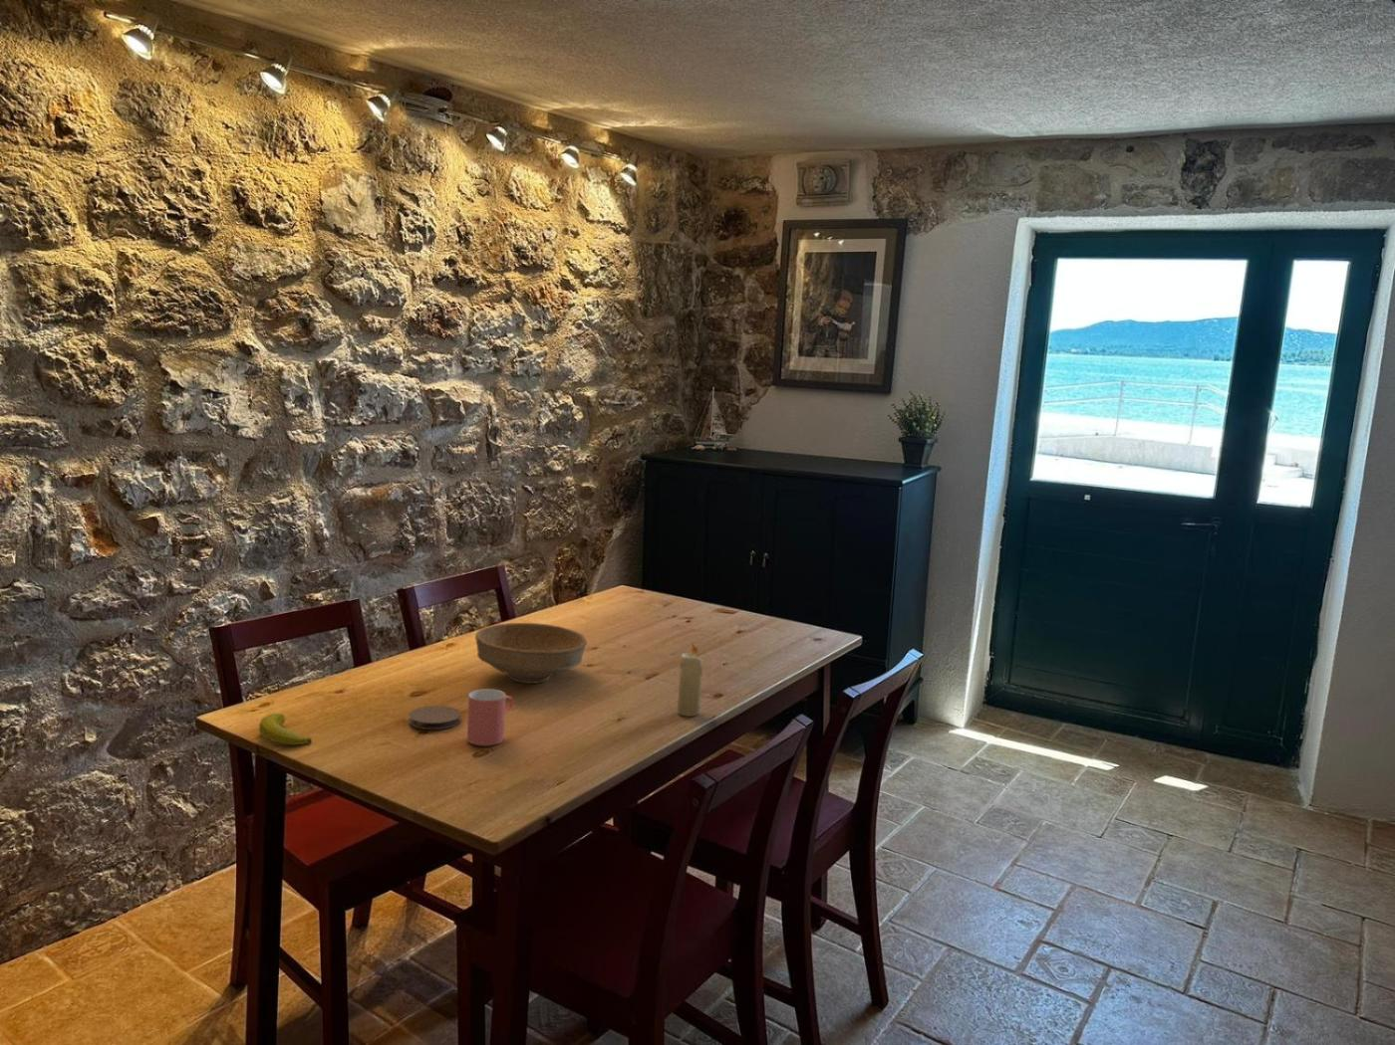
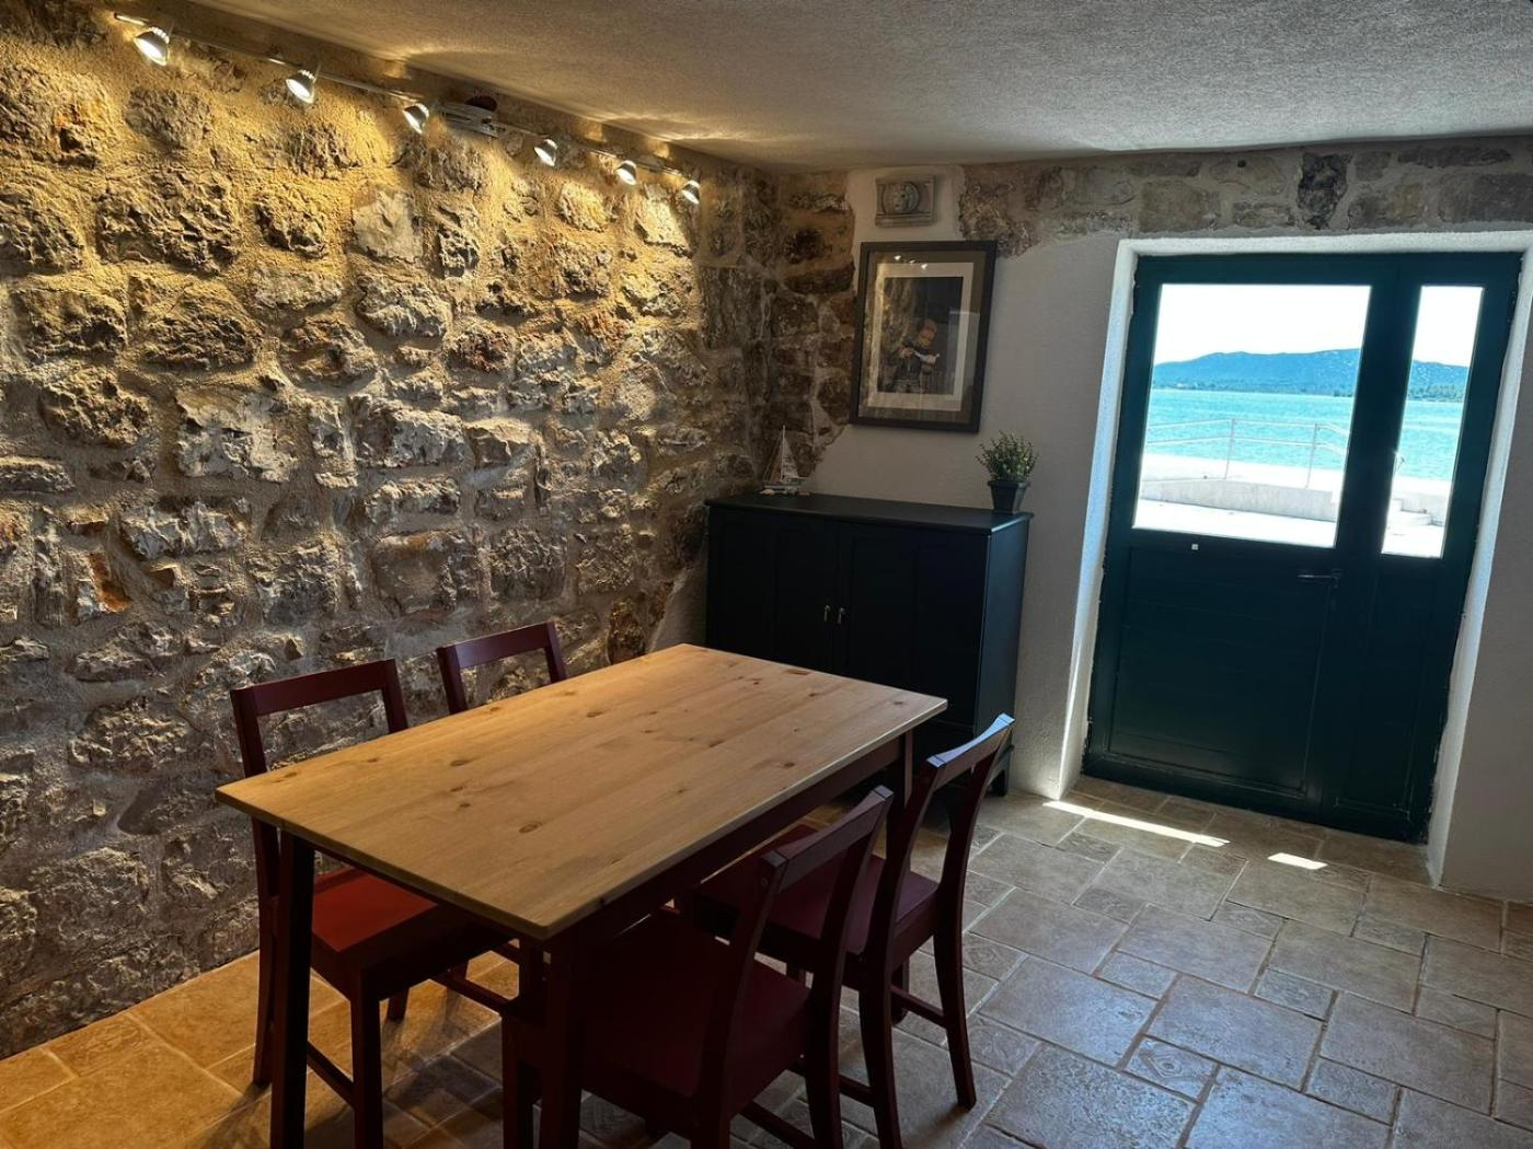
- coaster (435, 717)
- candle (690, 677)
- banana (281, 729)
- bowl (531, 655)
- cup (492, 715)
